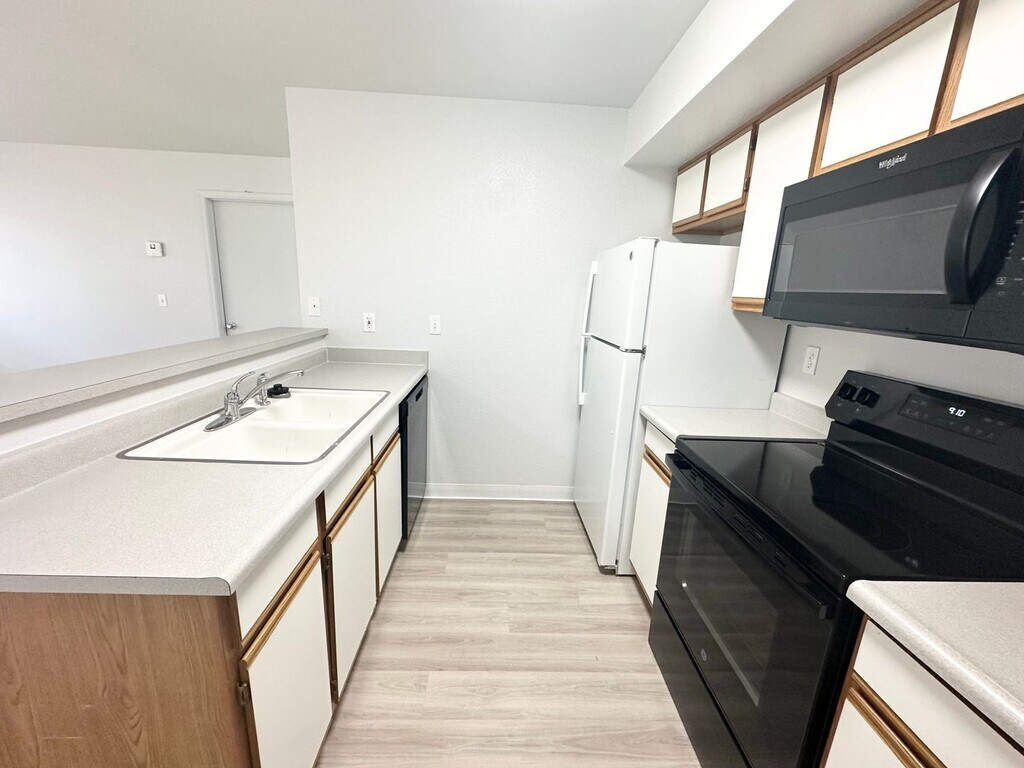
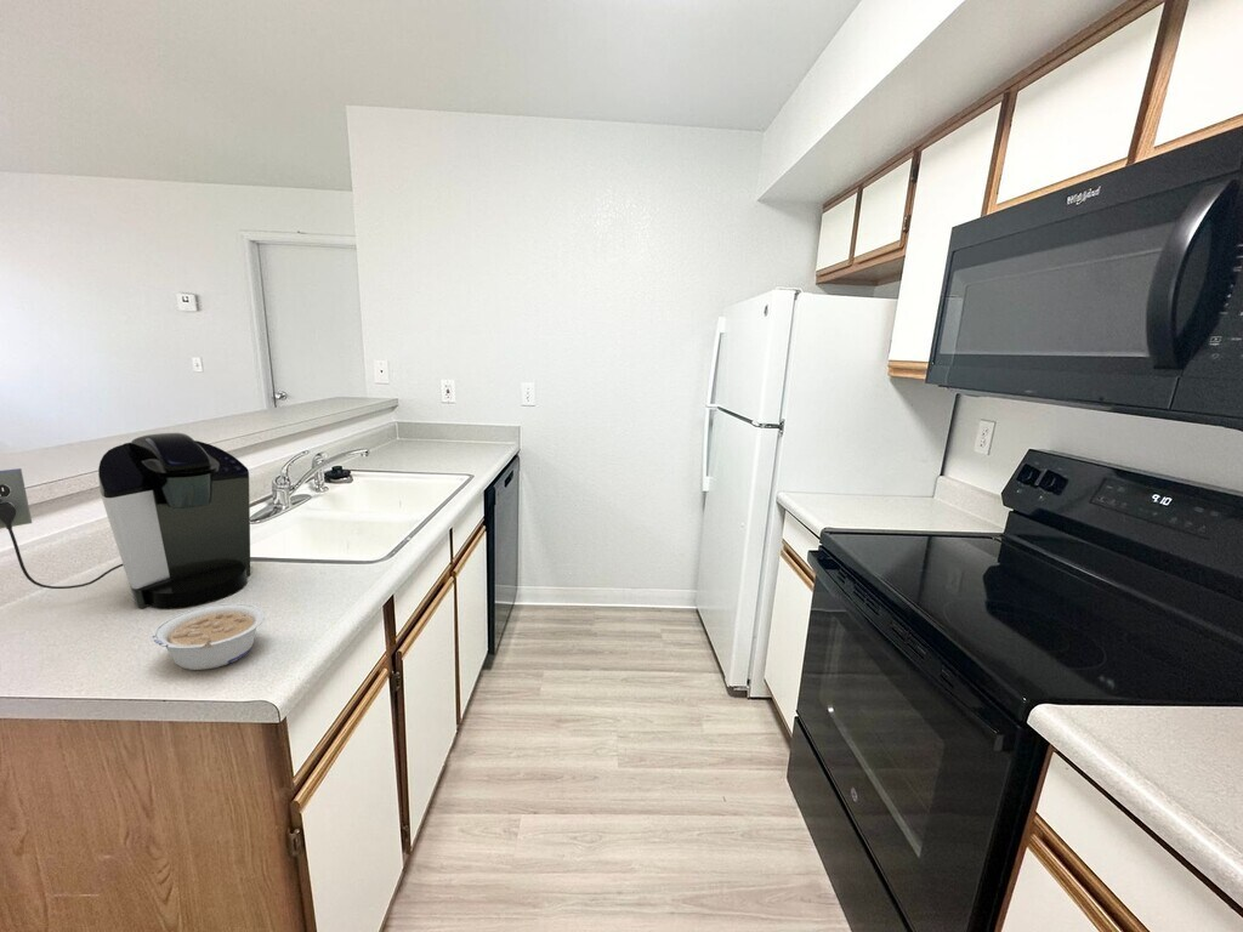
+ legume (215, 636)
+ coffee maker (138, 519)
